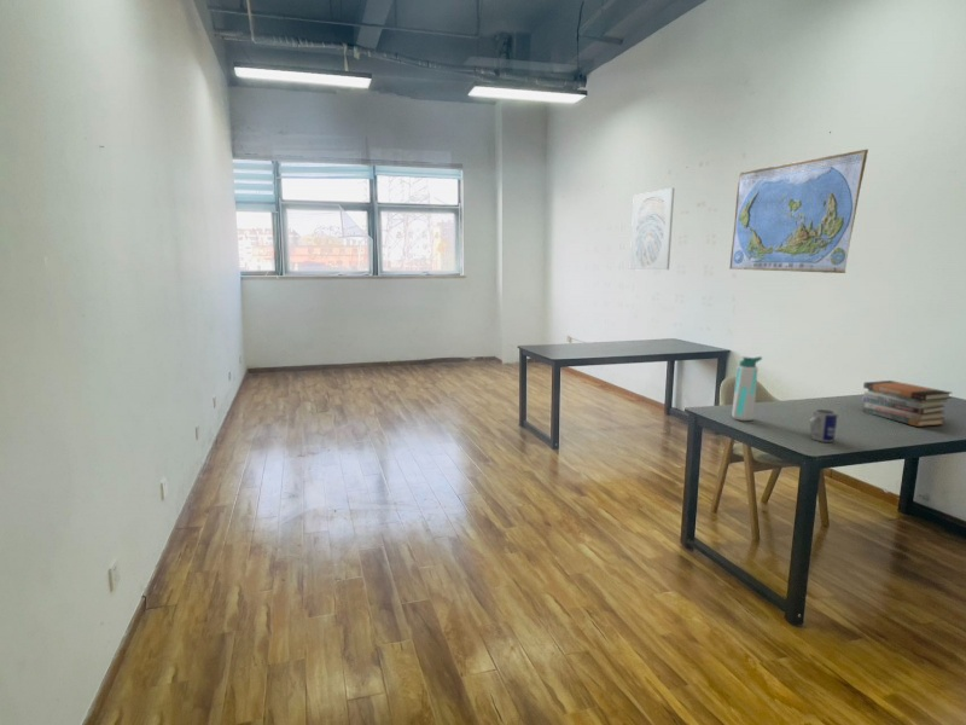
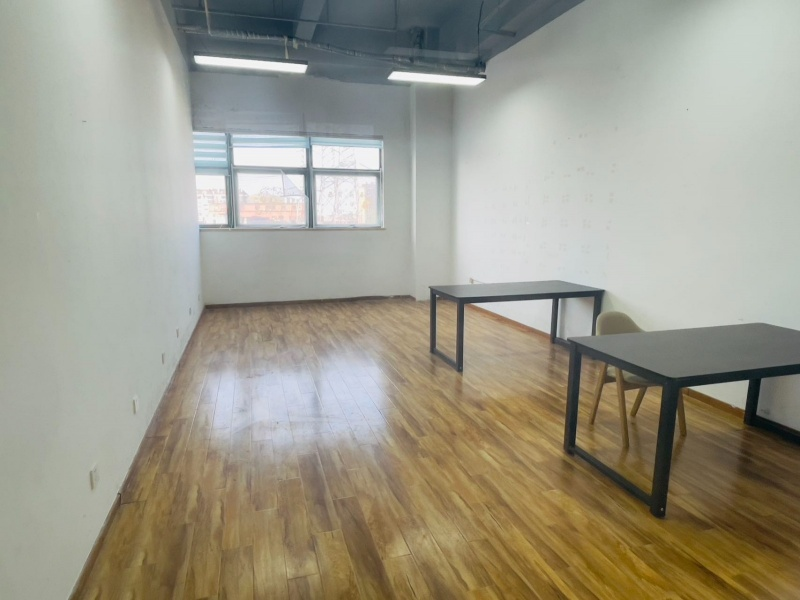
- world map (788, 218)
- book stack (903, 402)
- mug (820, 425)
- water bottle (746, 388)
- wall art (650, 231)
